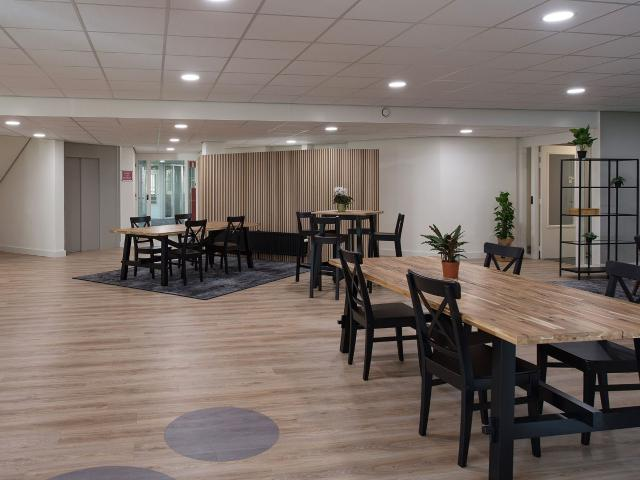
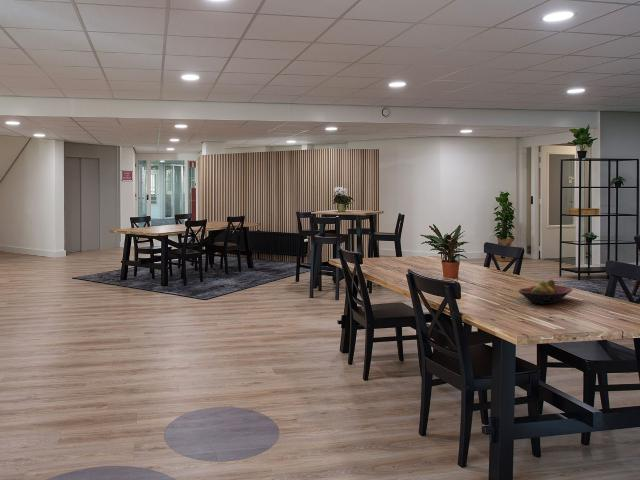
+ fruit bowl (545, 290)
